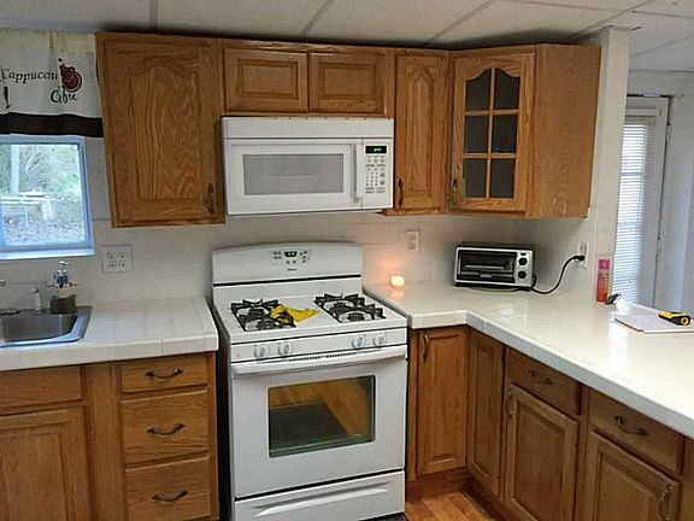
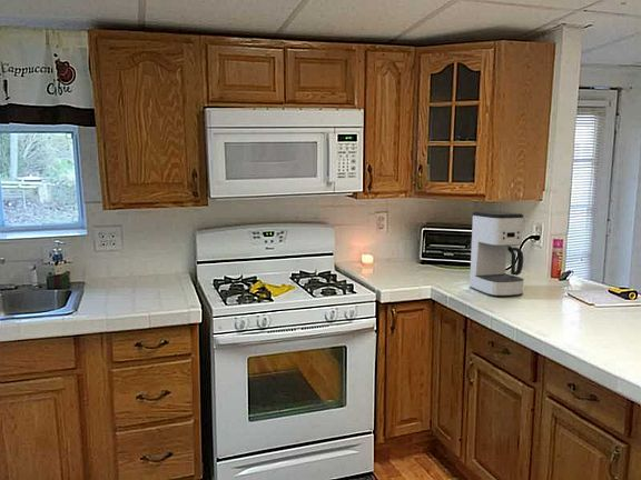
+ coffee maker (501, 252)
